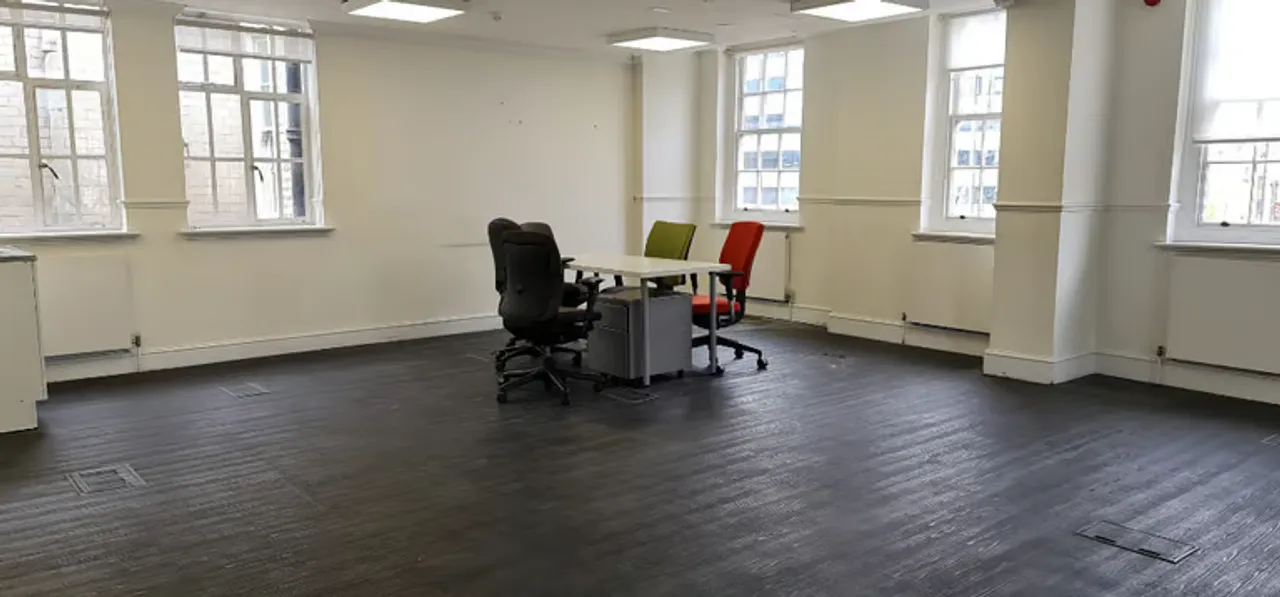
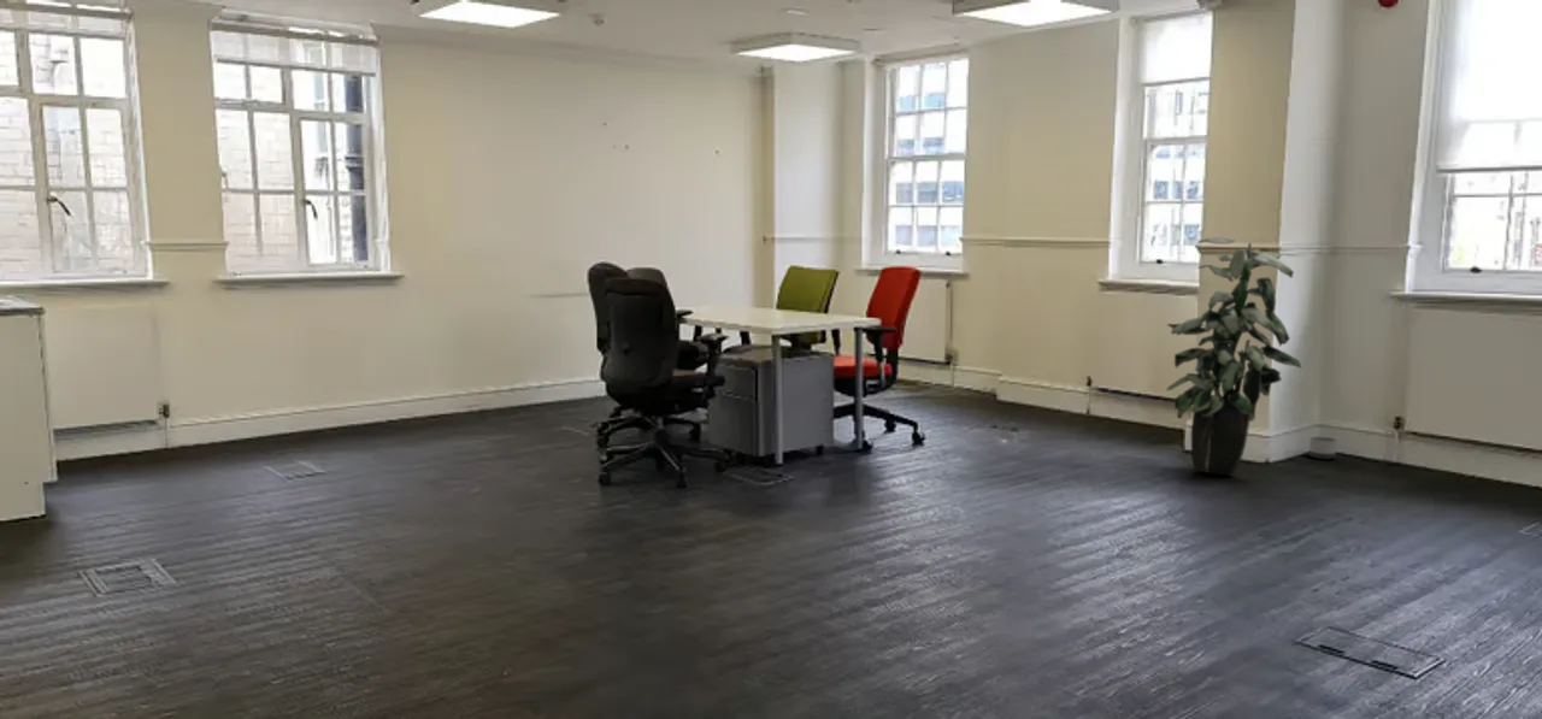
+ indoor plant (1225, 355)
+ planter (1322, 448)
